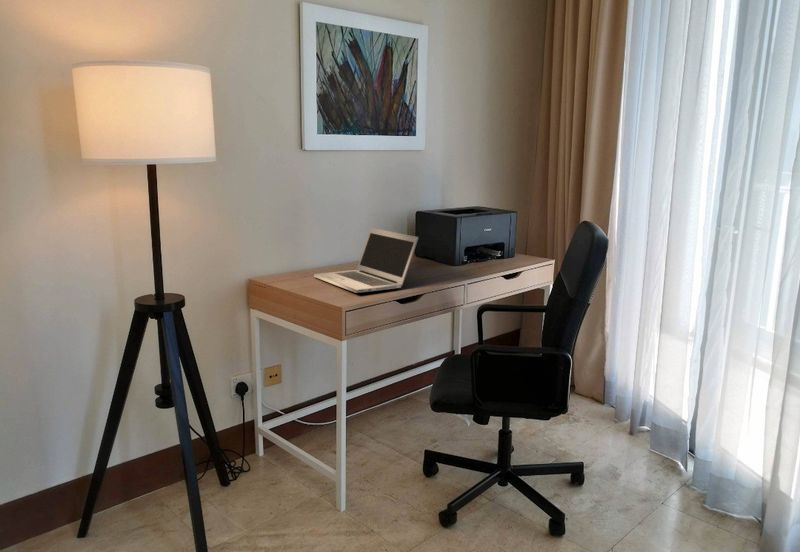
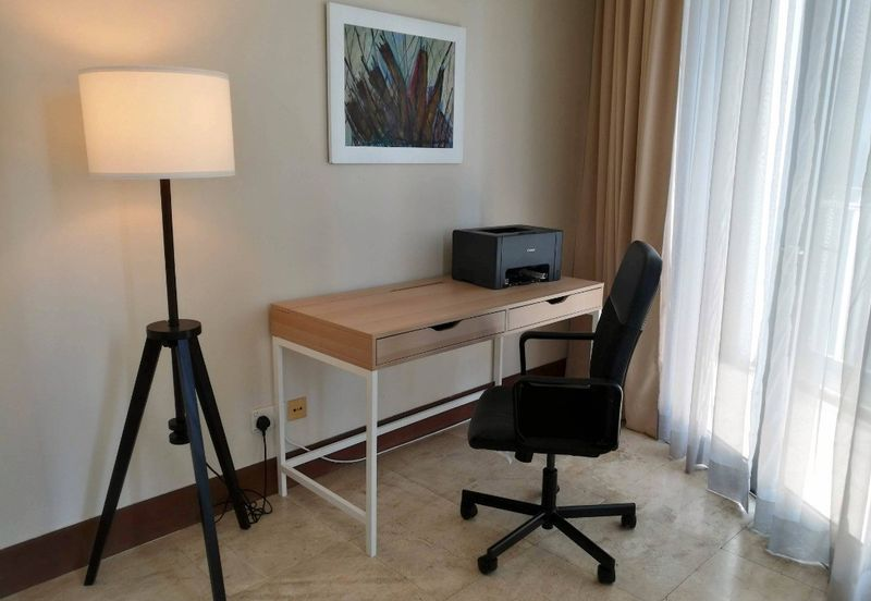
- laptop (364, 258)
